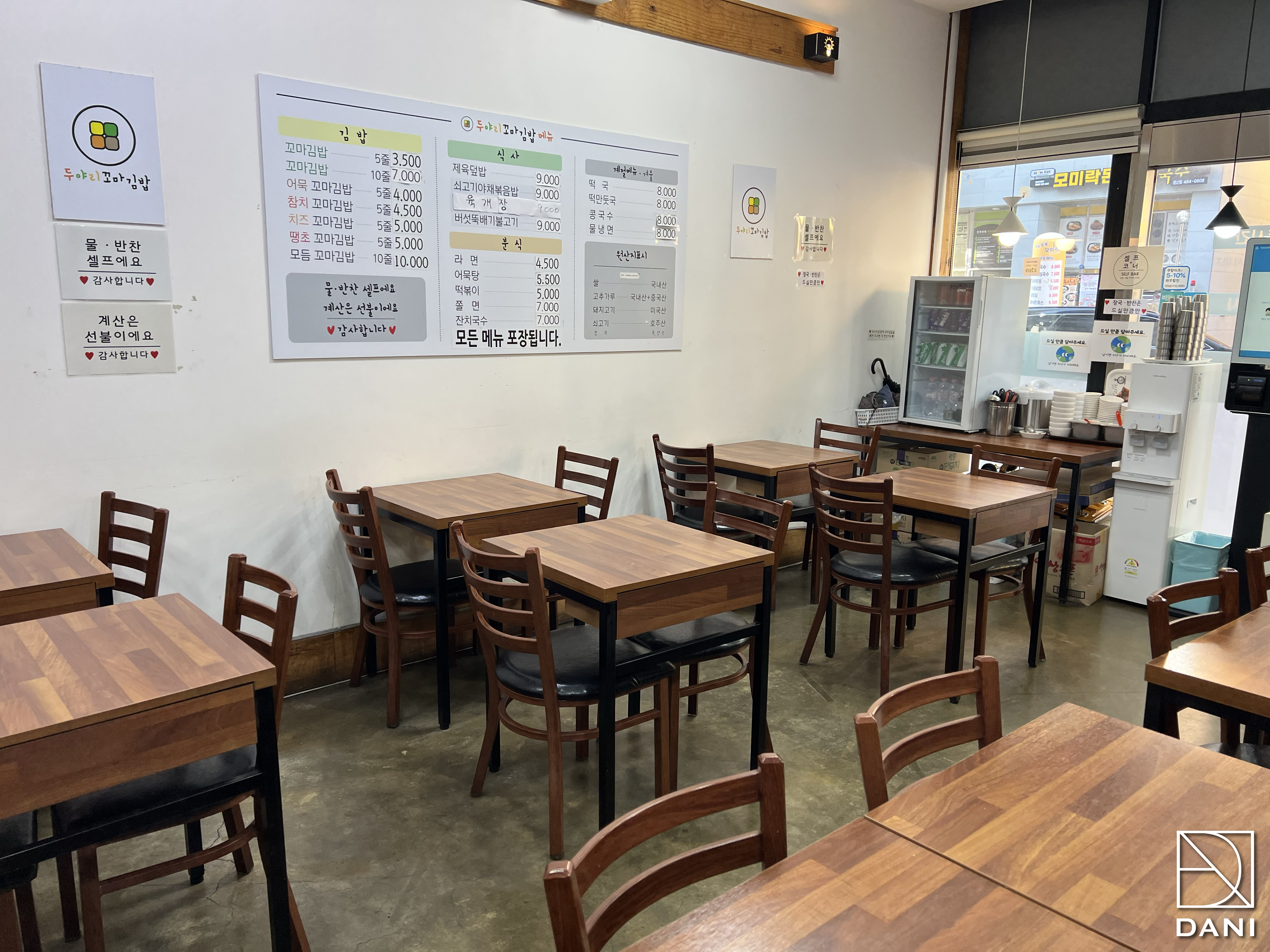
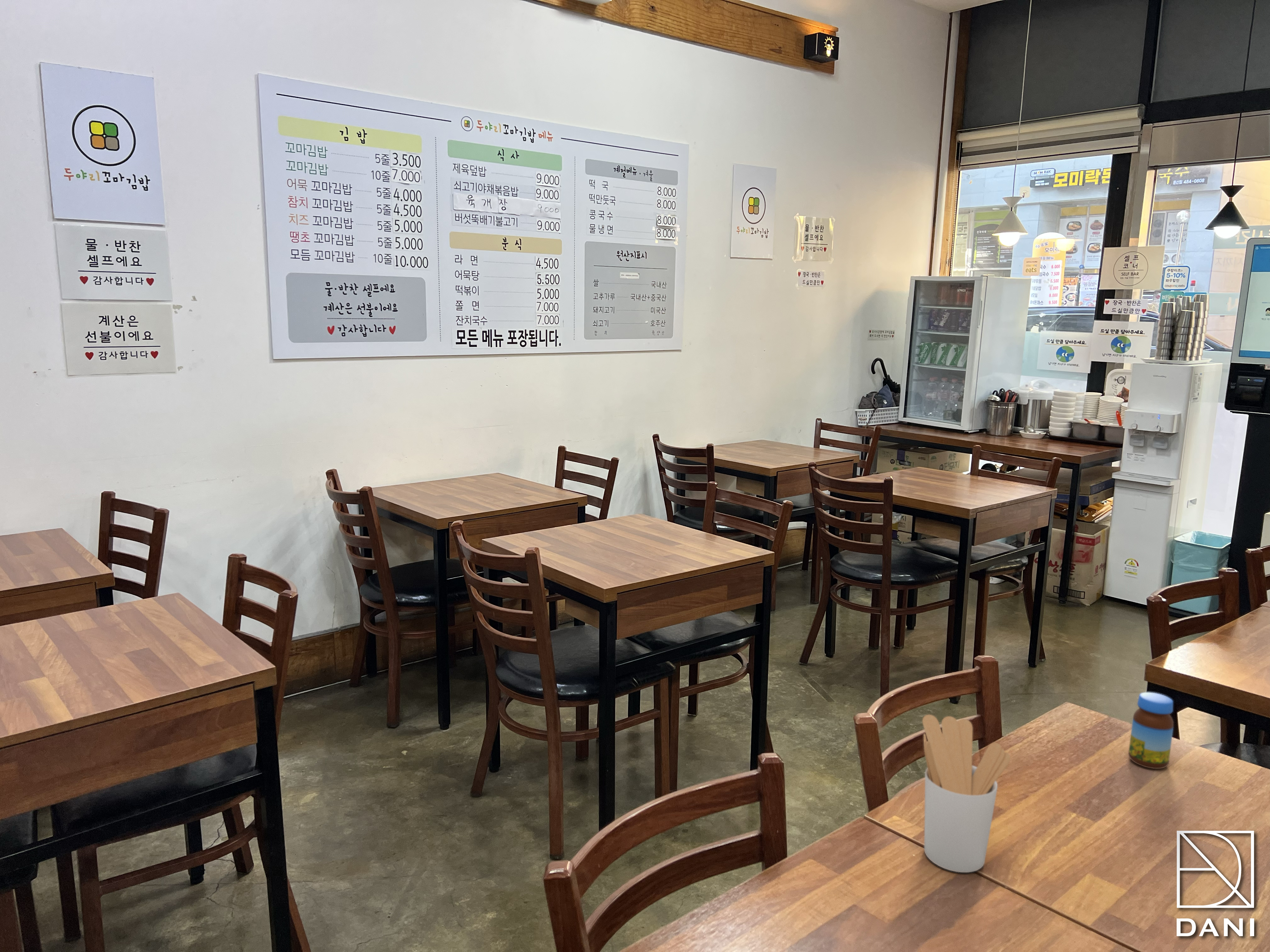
+ utensil holder (953, 788)
+ jar (1152, 729)
